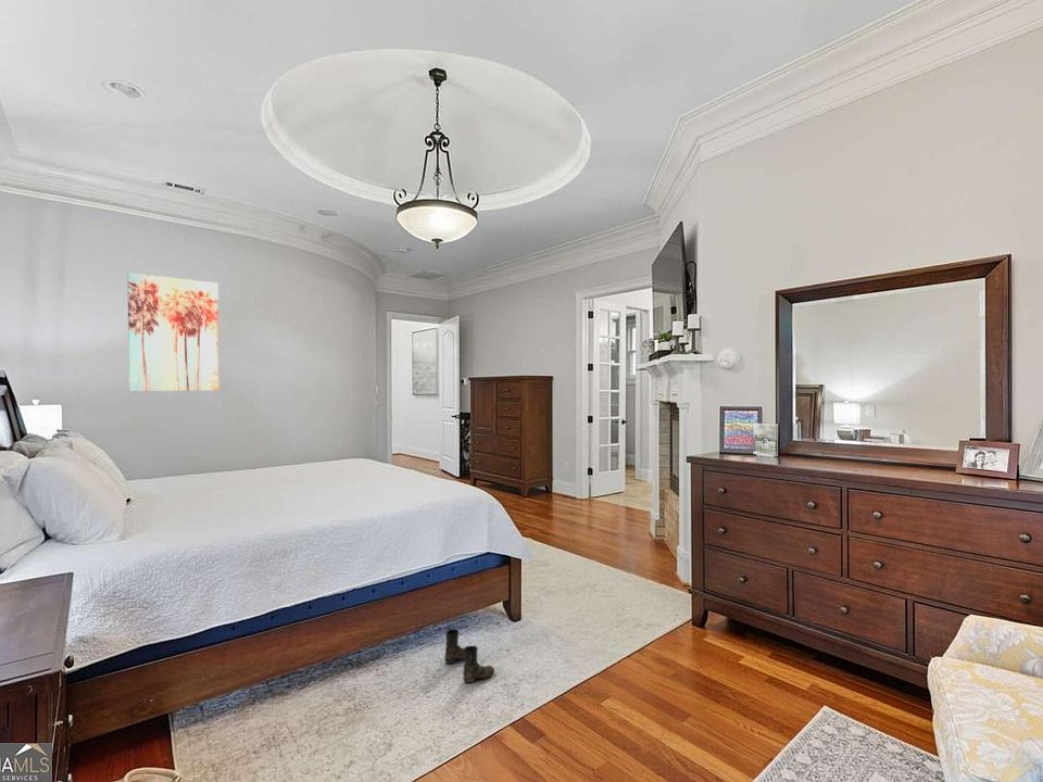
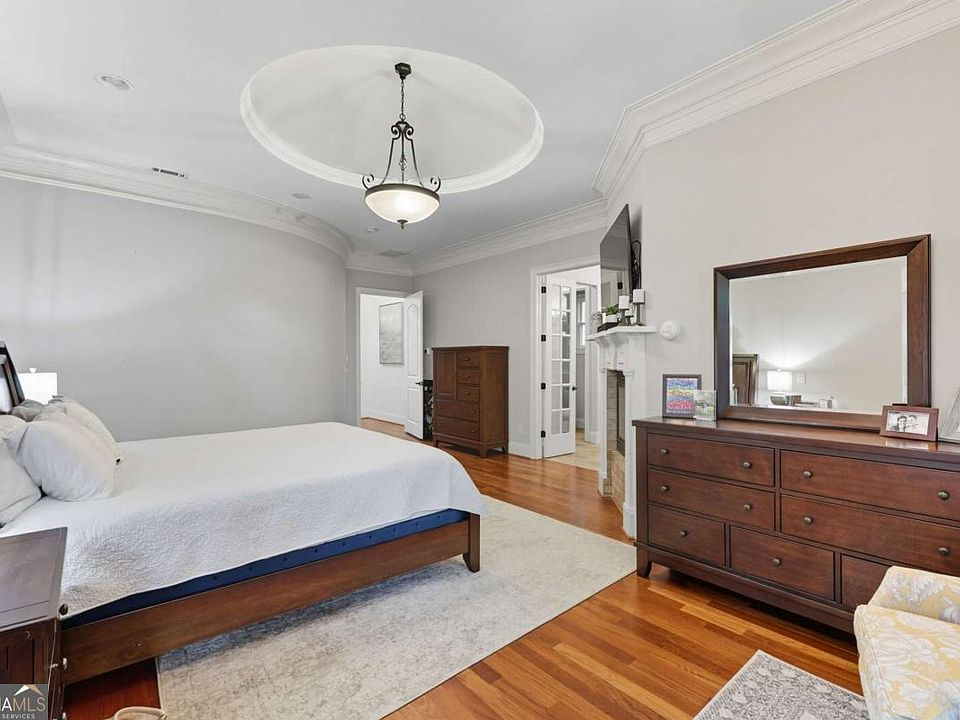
- boots (468, 652)
- wall art (175, 335)
